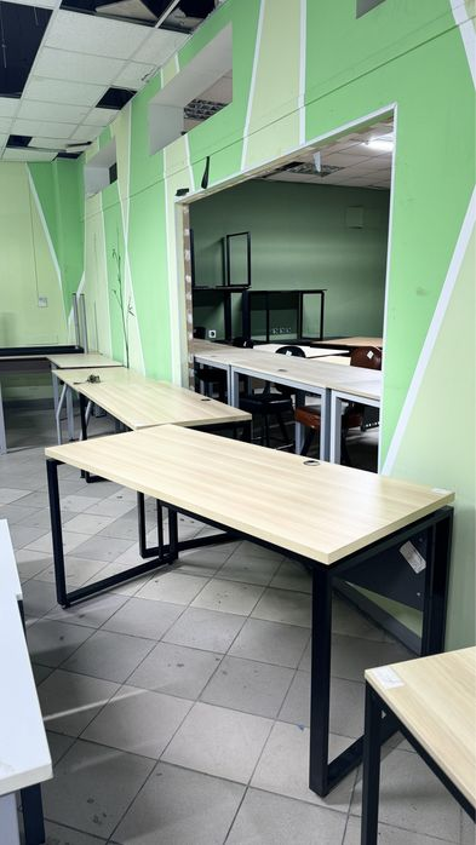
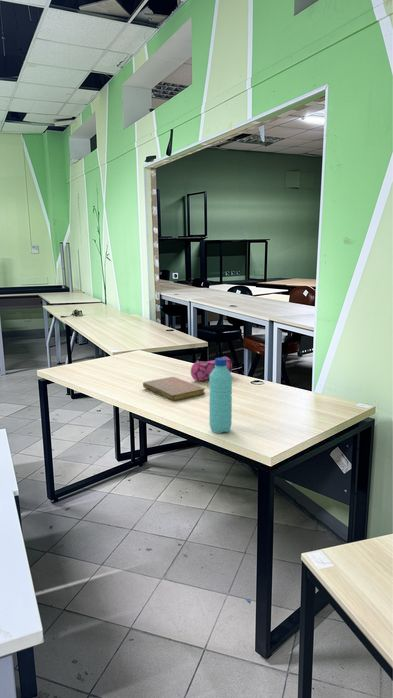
+ water bottle (220, 395)
+ notebook (173, 387)
+ pencil case (212, 367)
